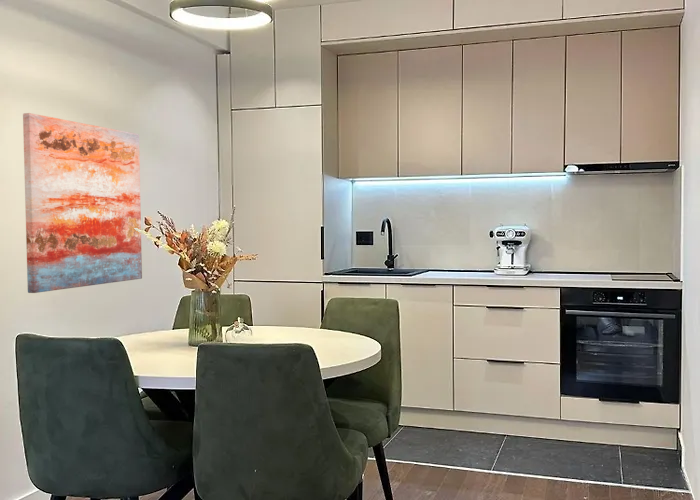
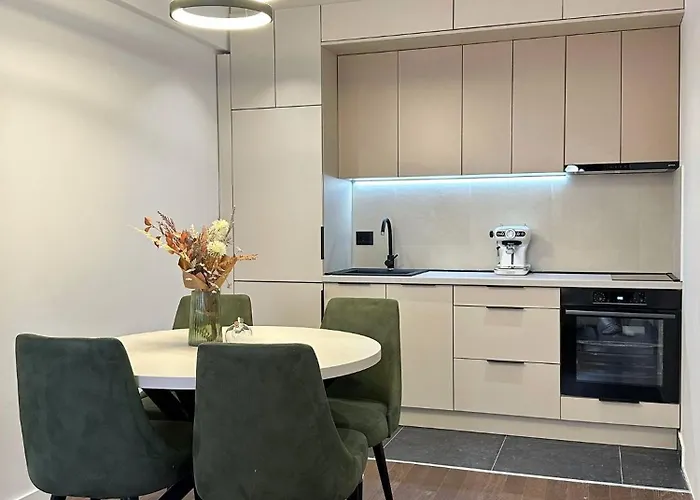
- wall art (89, 205)
